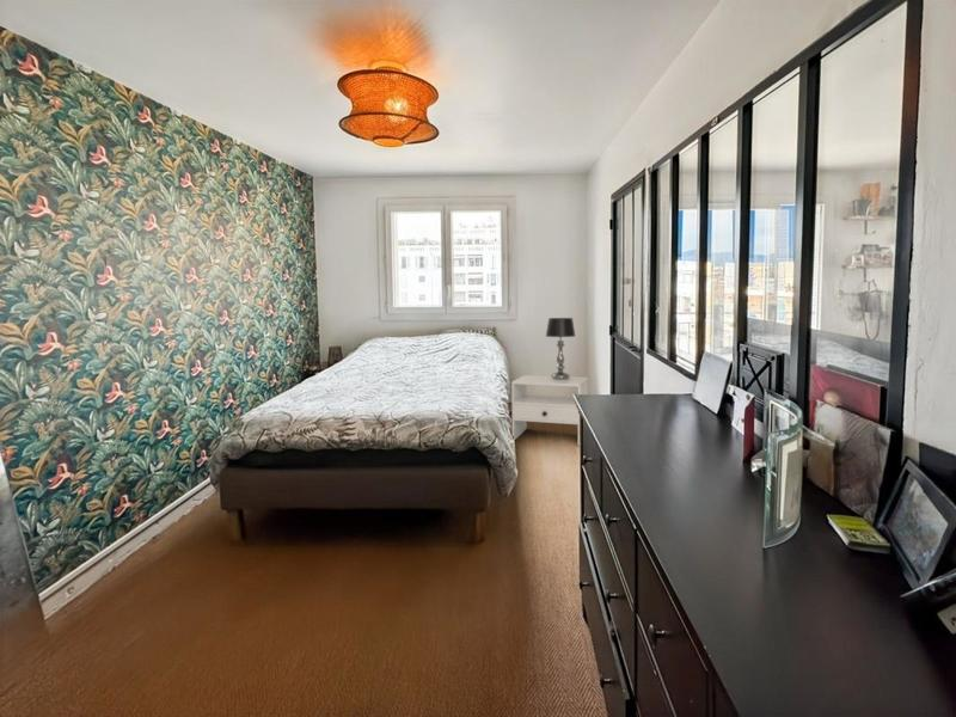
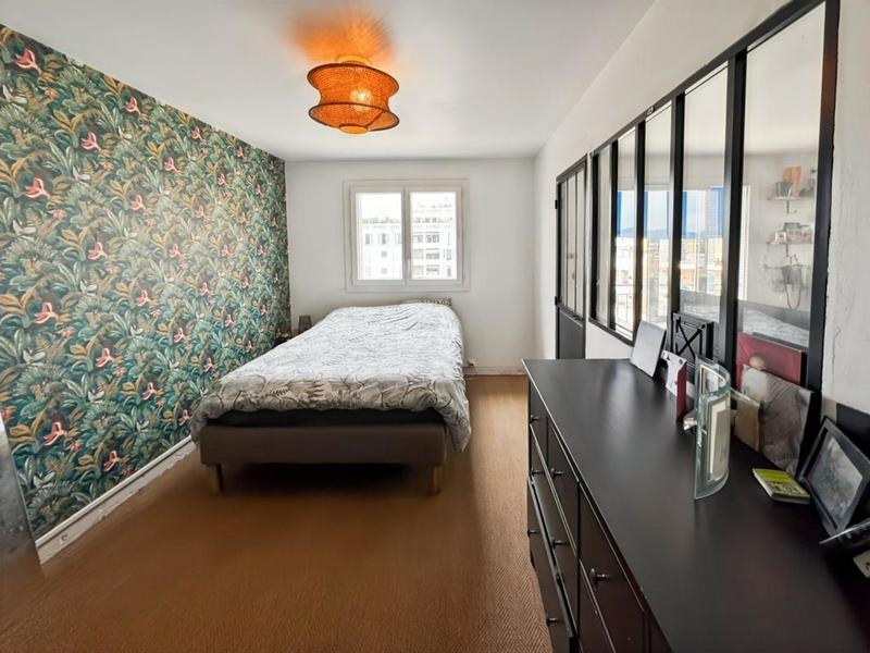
- table lamp (560, 348)
- nightstand (550, 409)
